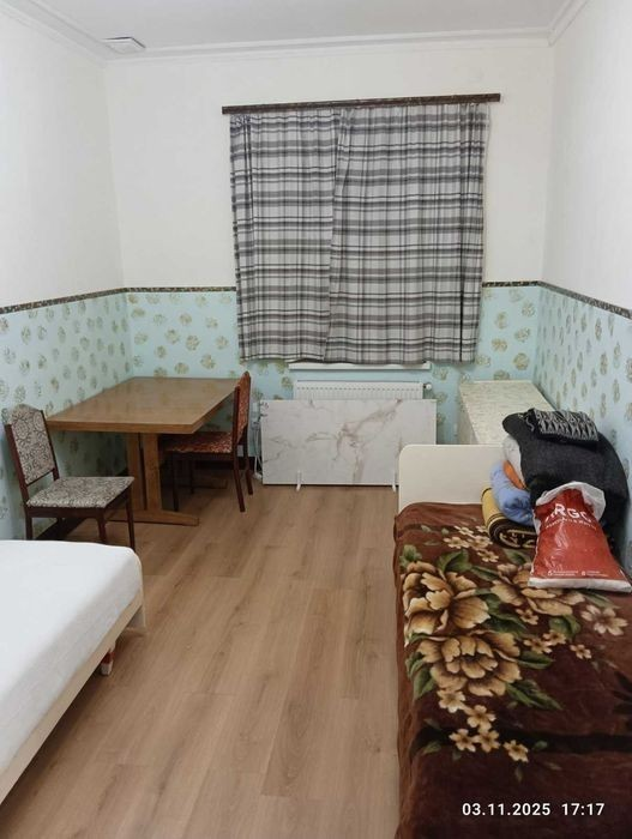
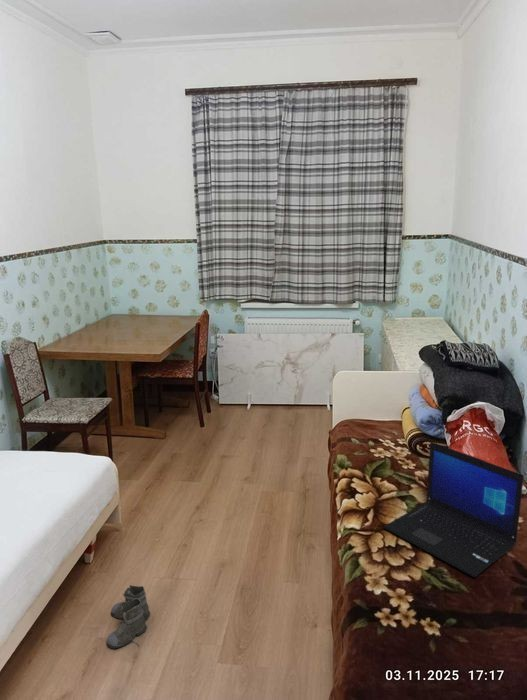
+ boots (127, 610)
+ laptop (451, 503)
